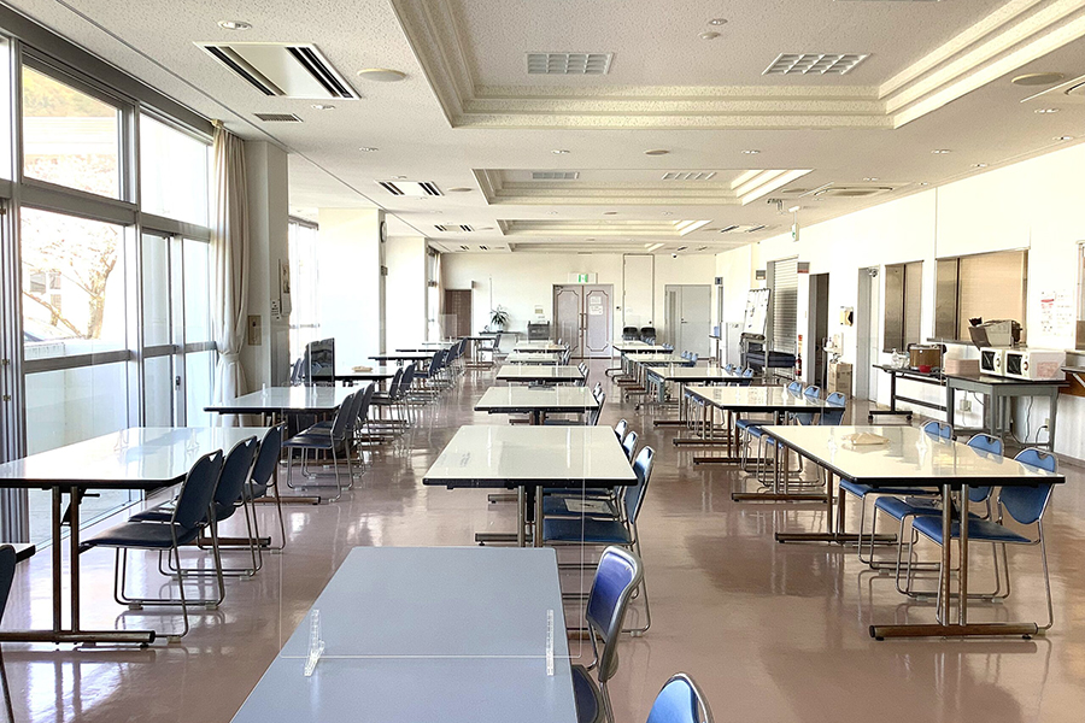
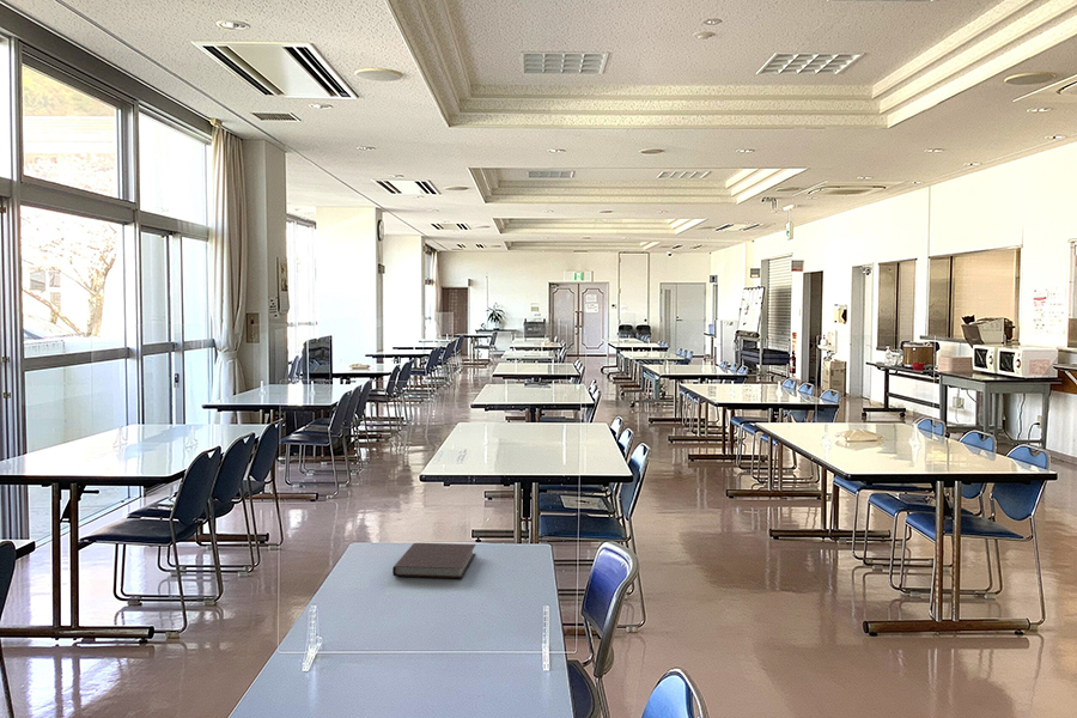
+ notebook (436, 559)
